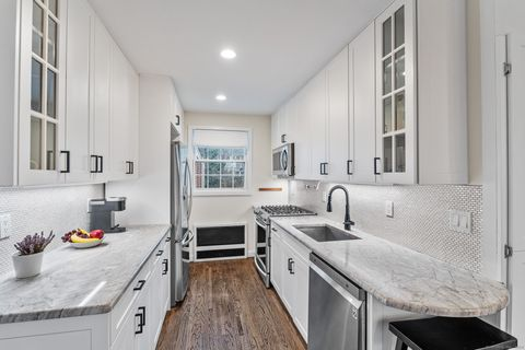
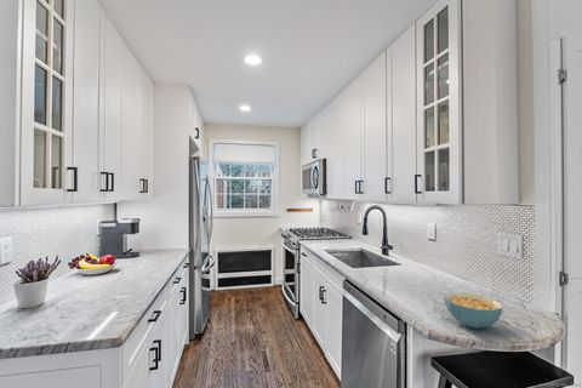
+ cereal bowl (472, 312)
